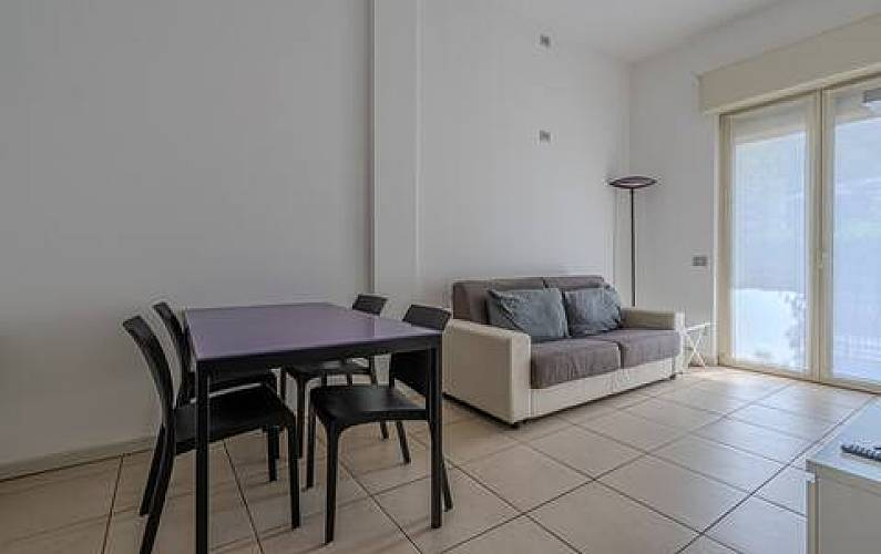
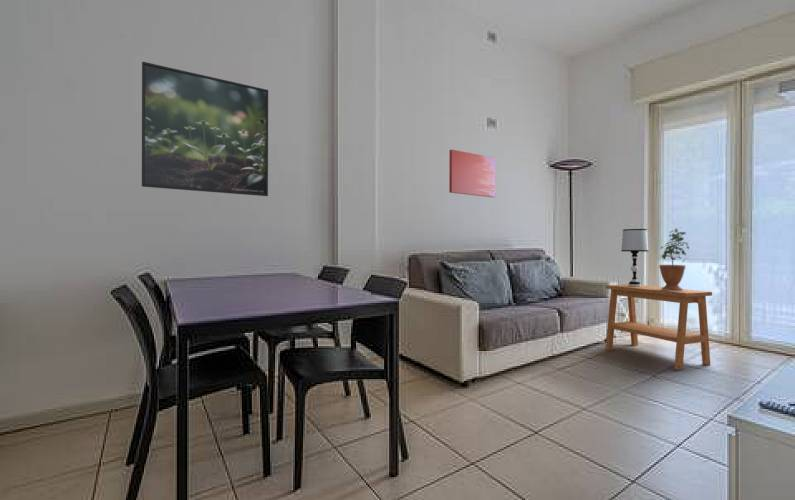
+ wall art (473, 174)
+ table lamp (634, 257)
+ potted plant (675, 258)
+ side table (654, 326)
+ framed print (209, 134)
